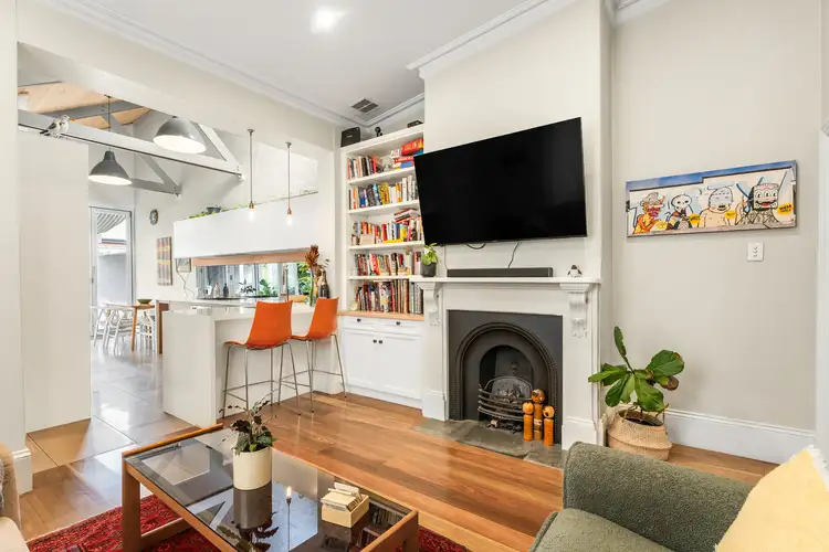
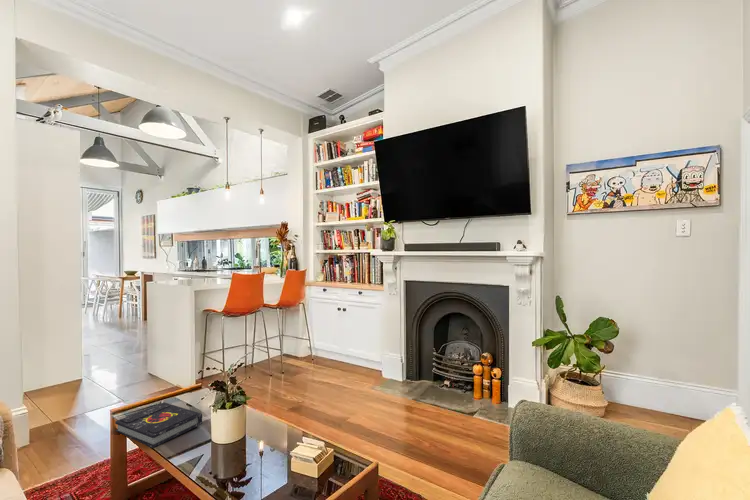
+ book (159, 422)
